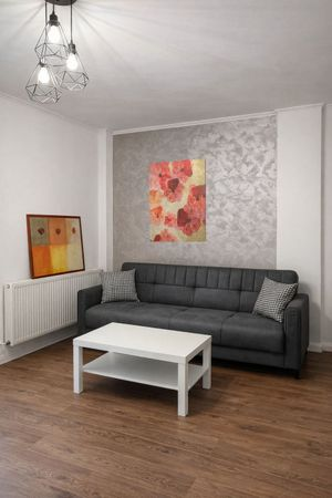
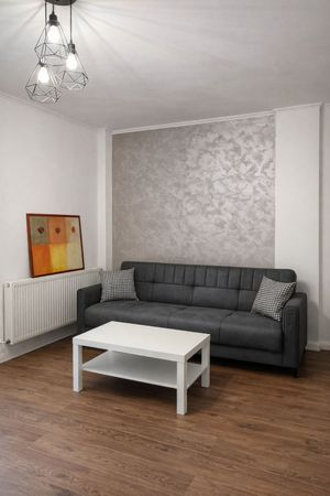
- wall art (176, 201)
